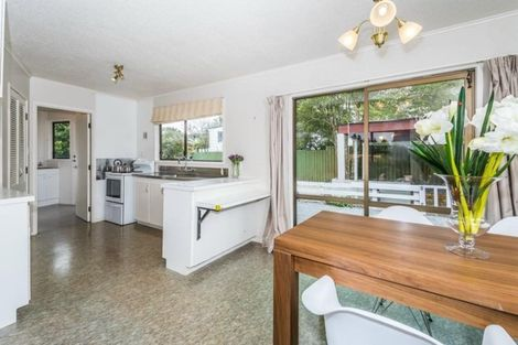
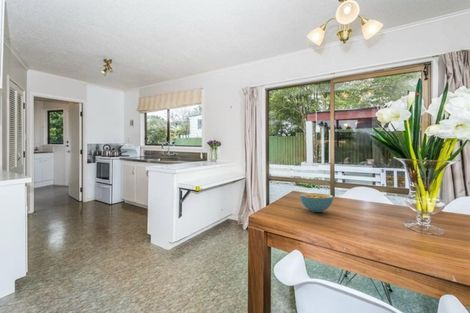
+ cereal bowl (316, 203)
